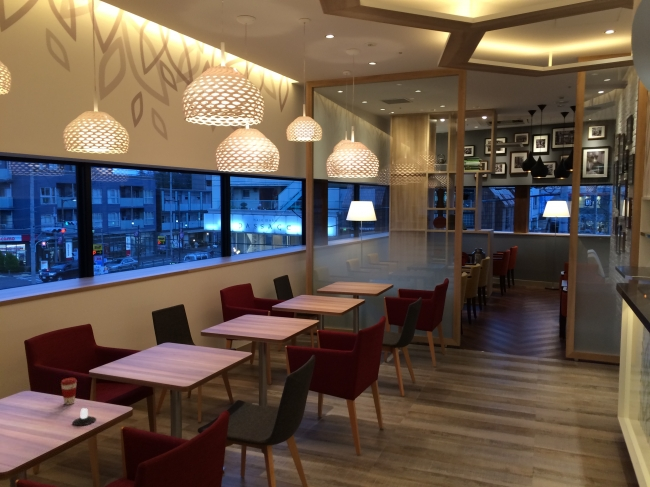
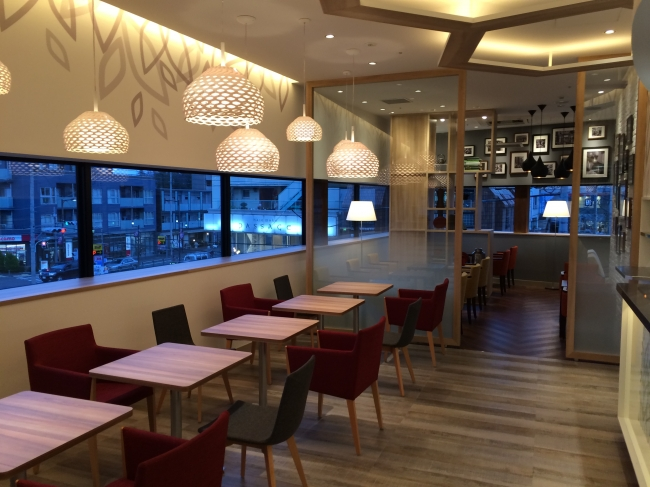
- coffee cup (69, 391)
- candle (84, 414)
